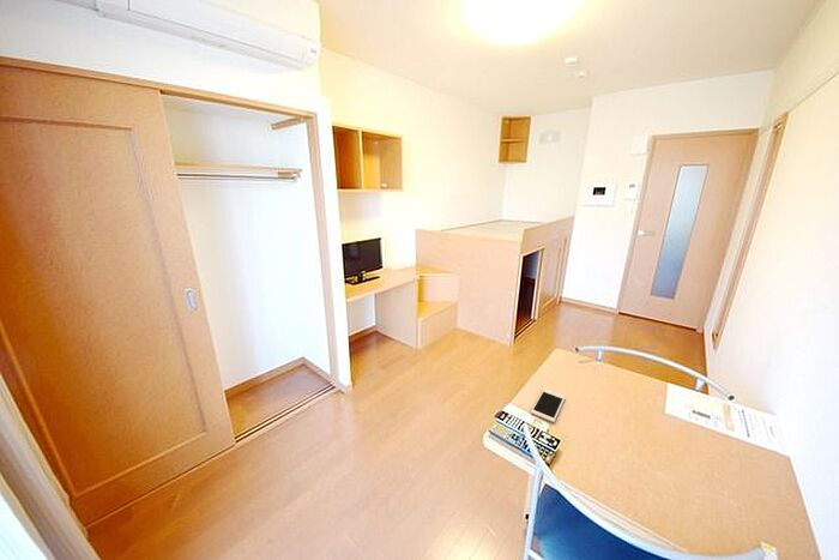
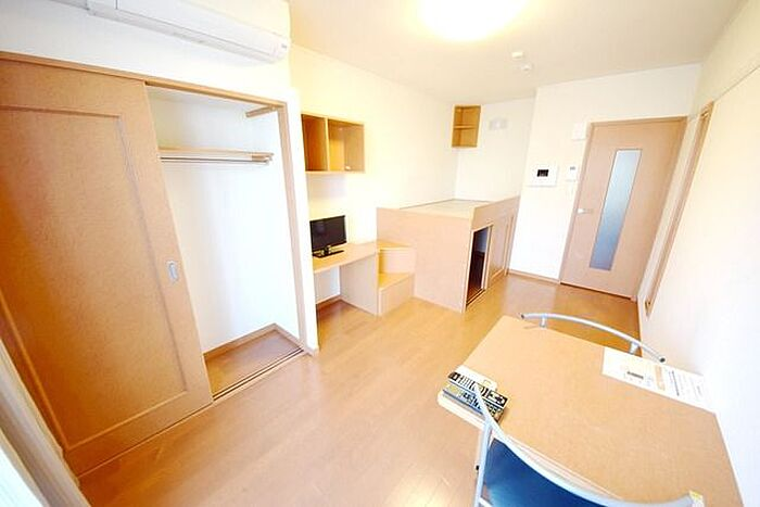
- cell phone (548, 404)
